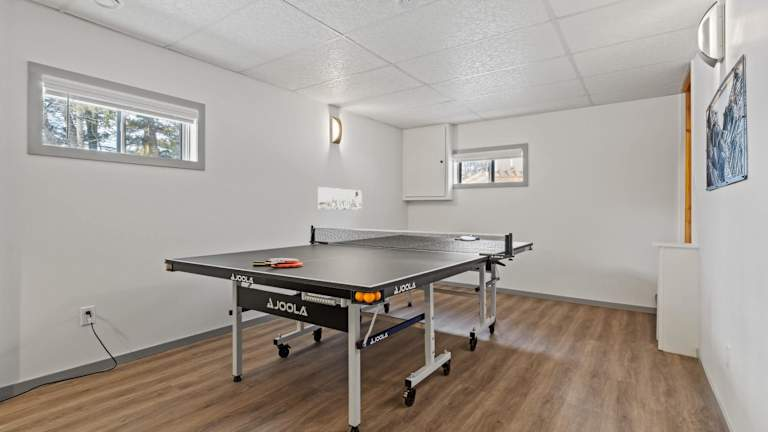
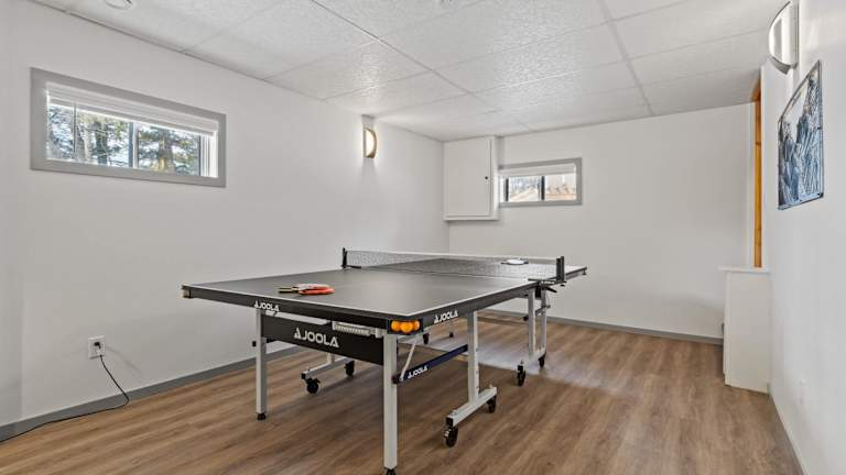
- wall art (341, 199)
